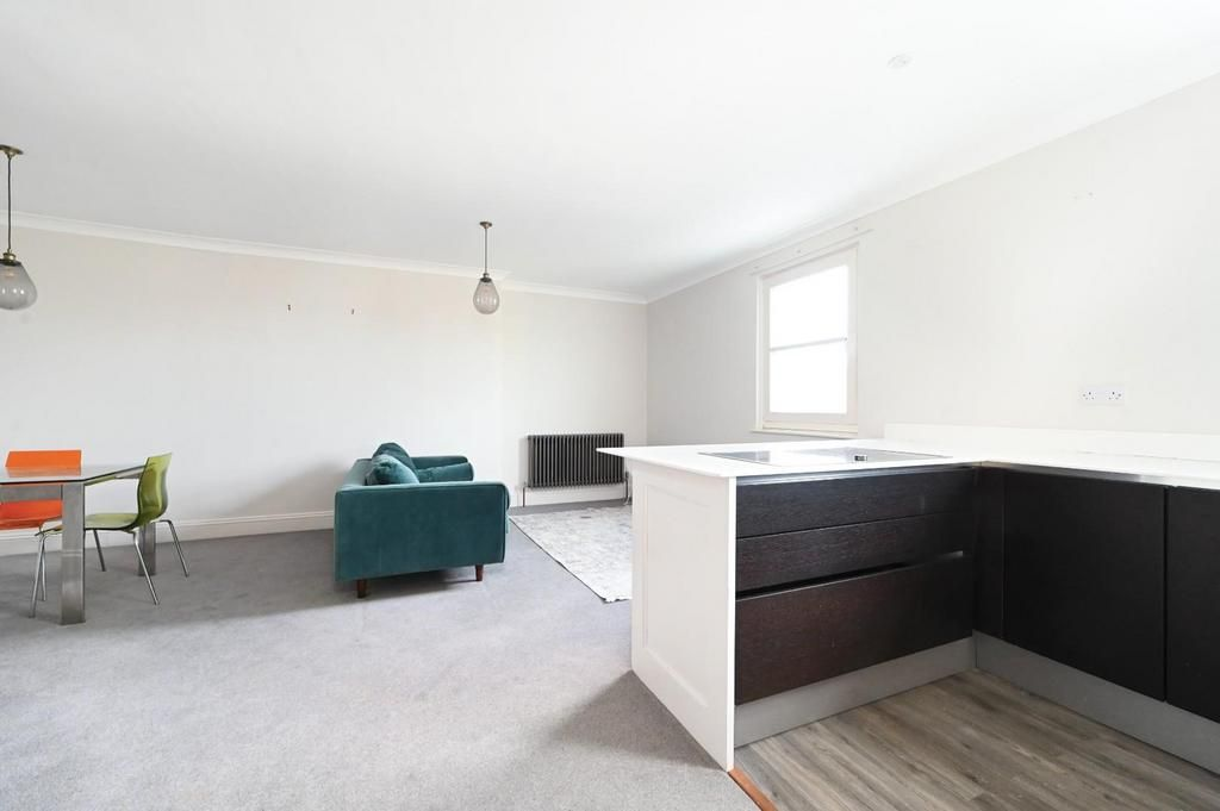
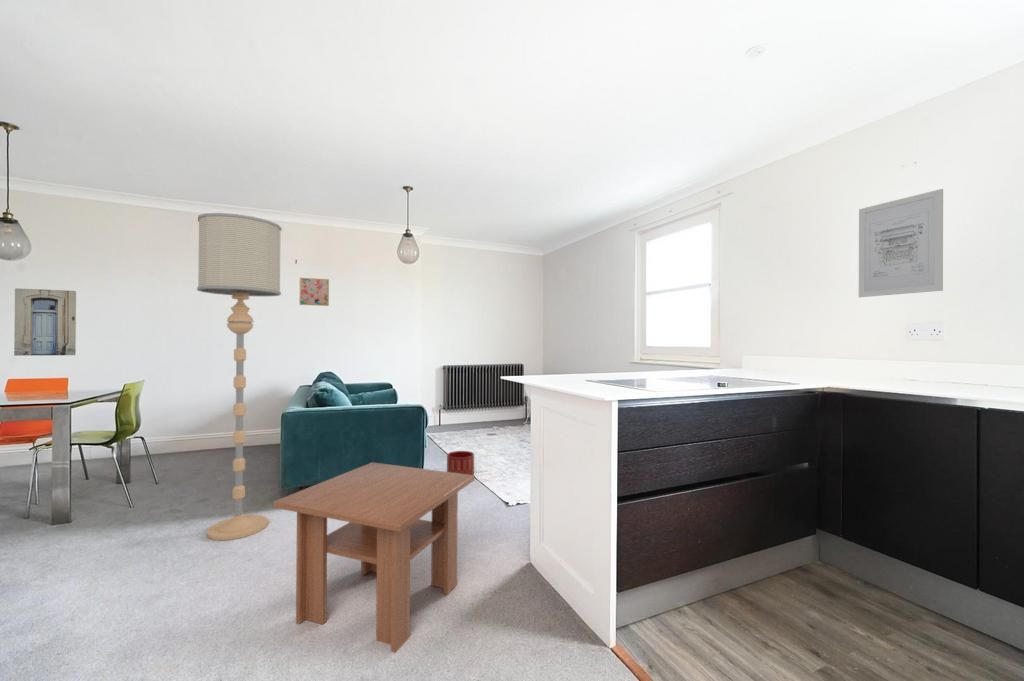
+ wall art (314, 291)
+ wall art (45, 322)
+ planter (460, 466)
+ coffee table (382, 544)
+ wall art (897, 247)
+ floor lamp (239, 375)
